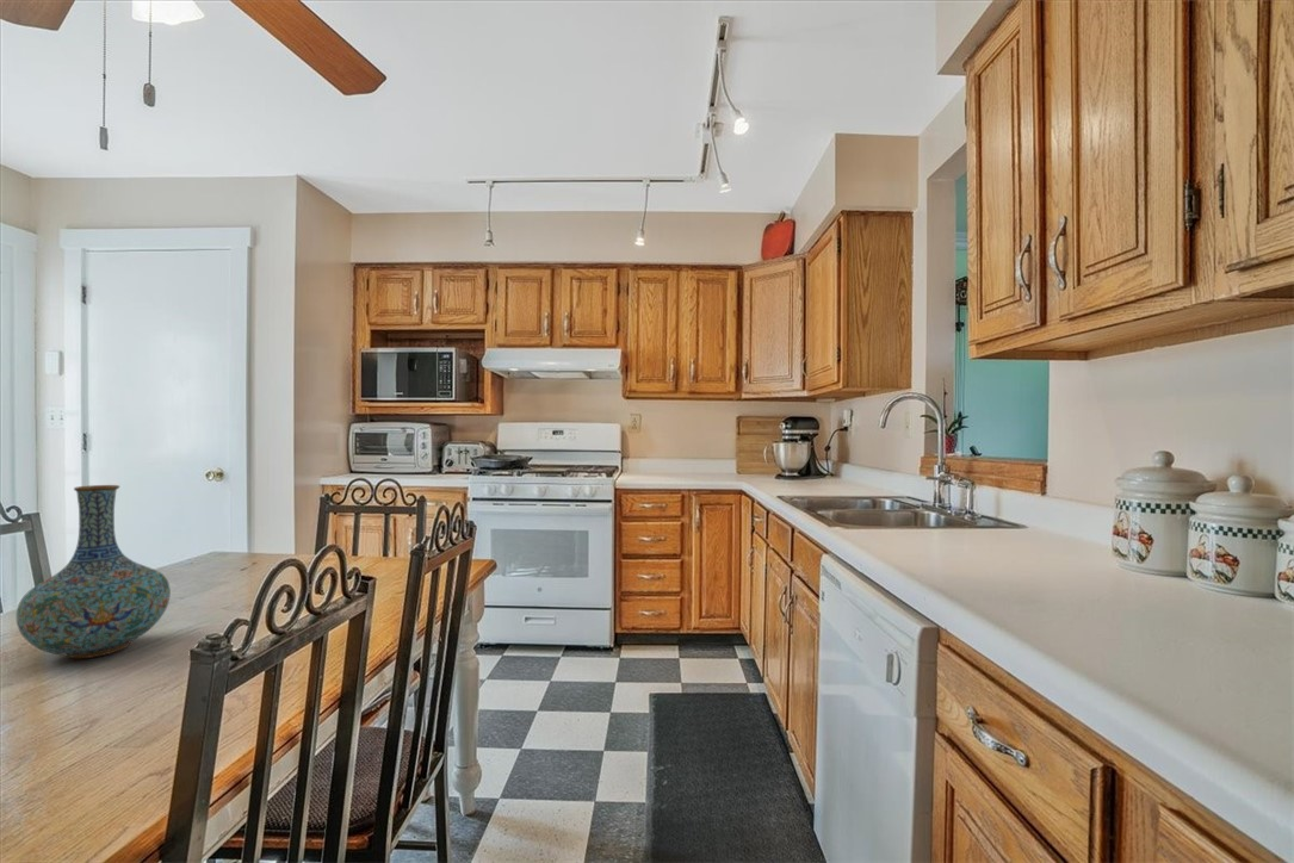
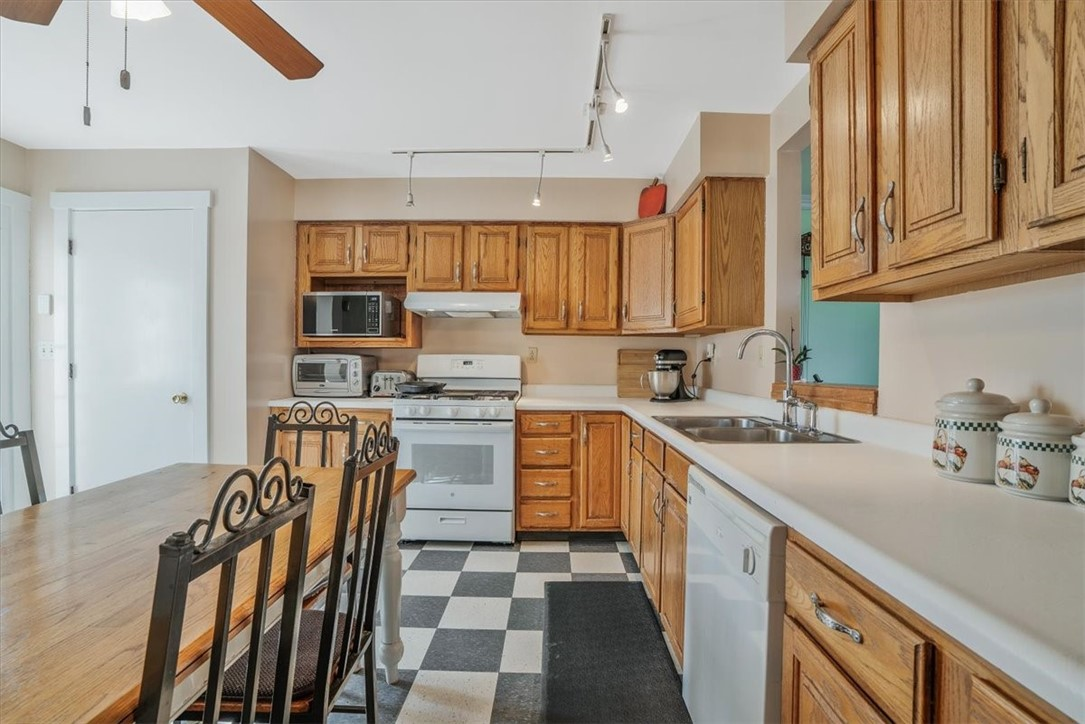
- vase (98, 567)
